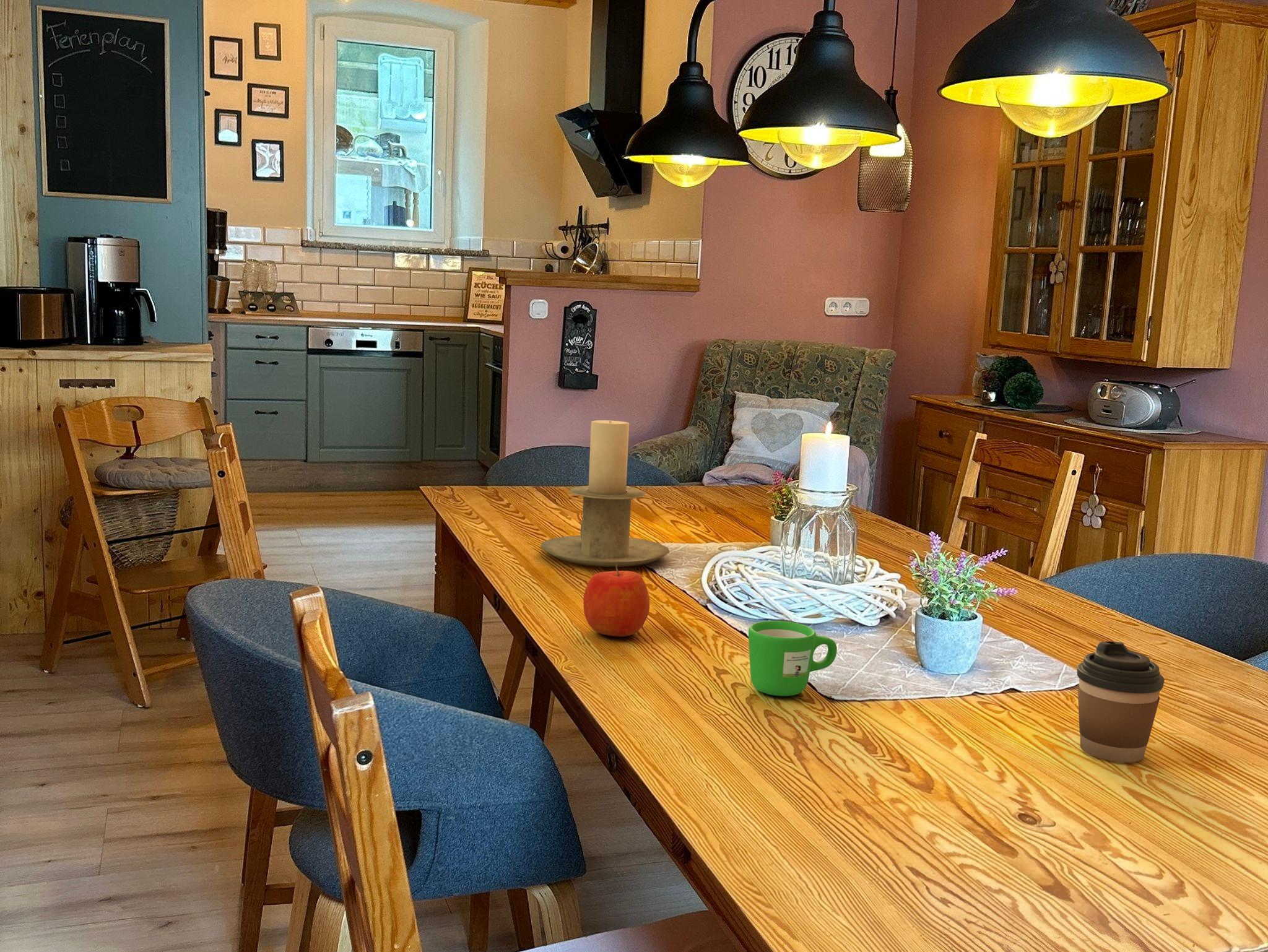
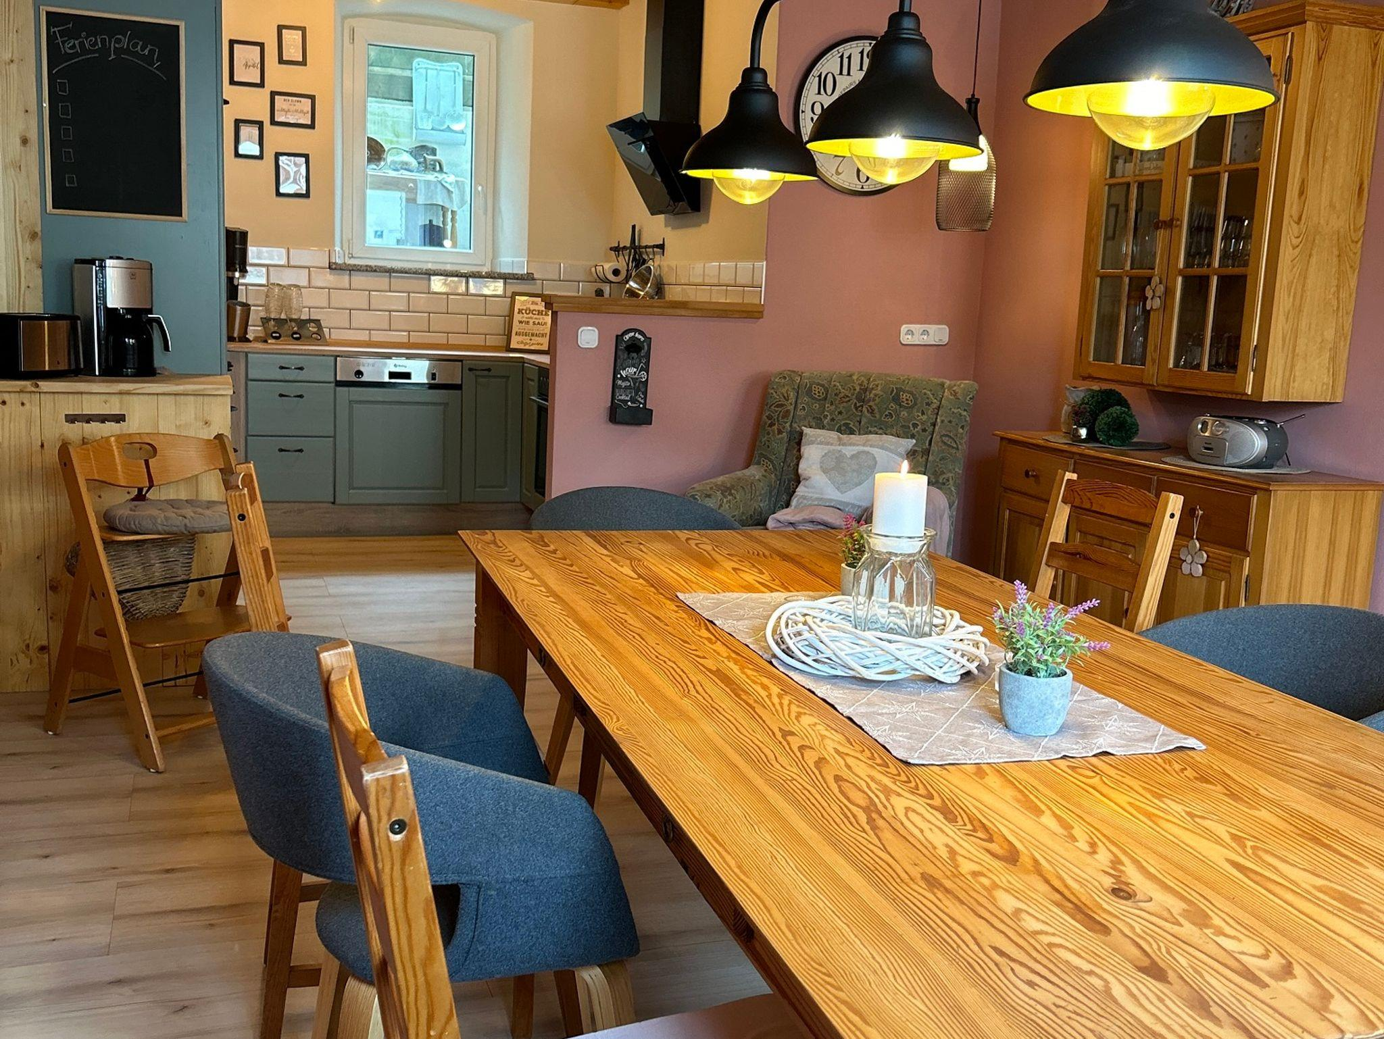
- mug (793, 659)
- coffee cup (1117, 700)
- apple (617, 598)
- candle holder (607, 488)
